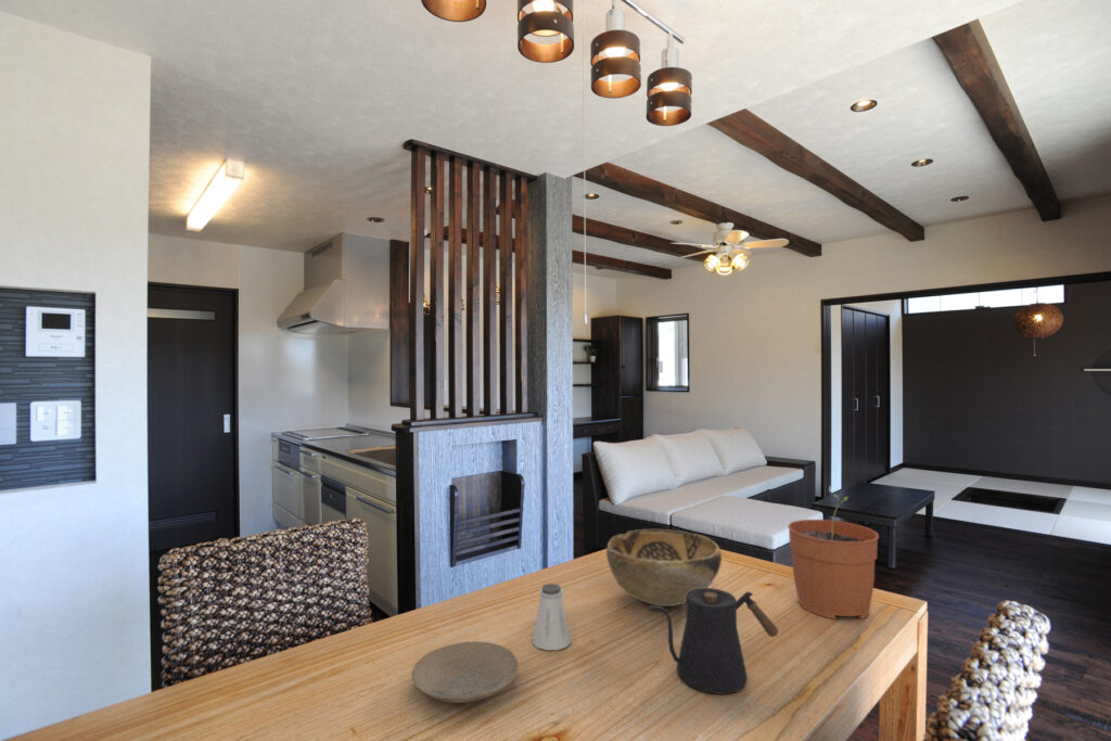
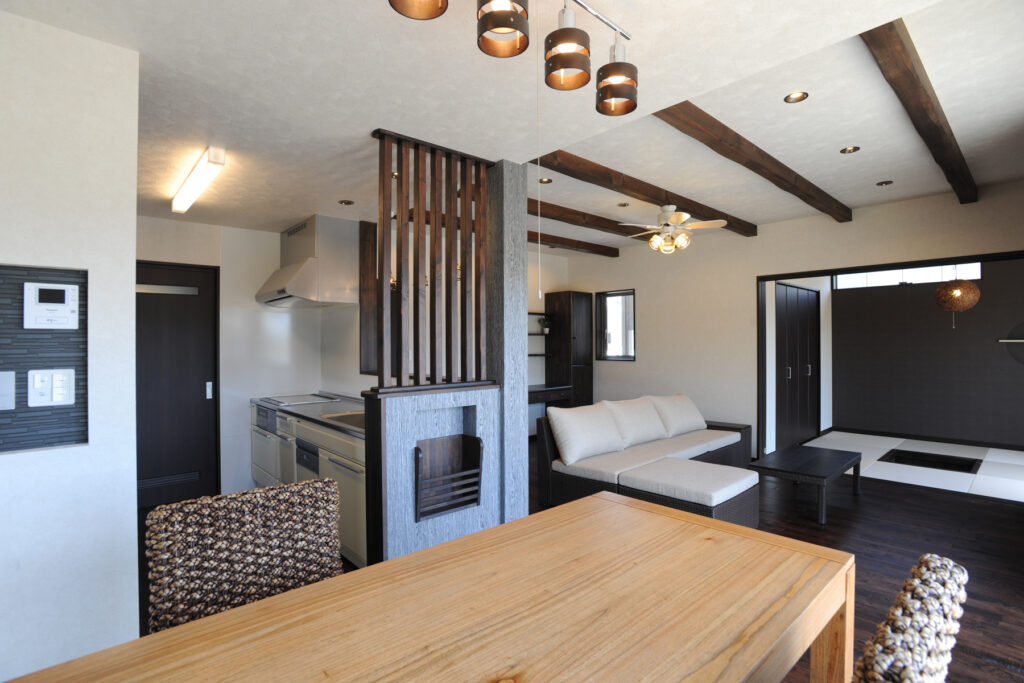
- decorative bowl (663, 571)
- kettle (715, 634)
- plate (465, 675)
- plant pot (831, 548)
- saltshaker (551, 613)
